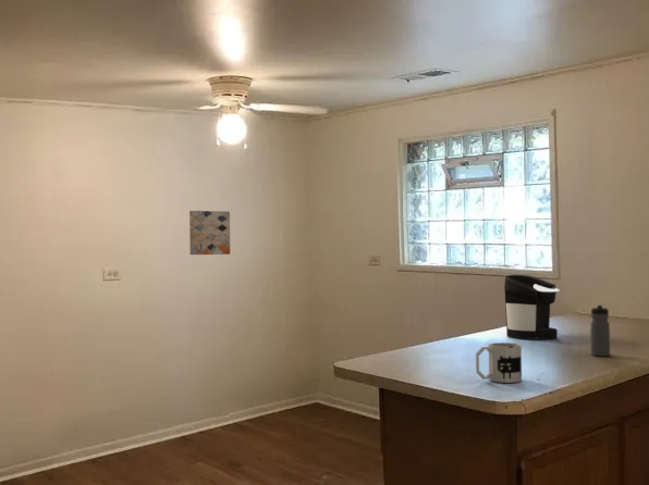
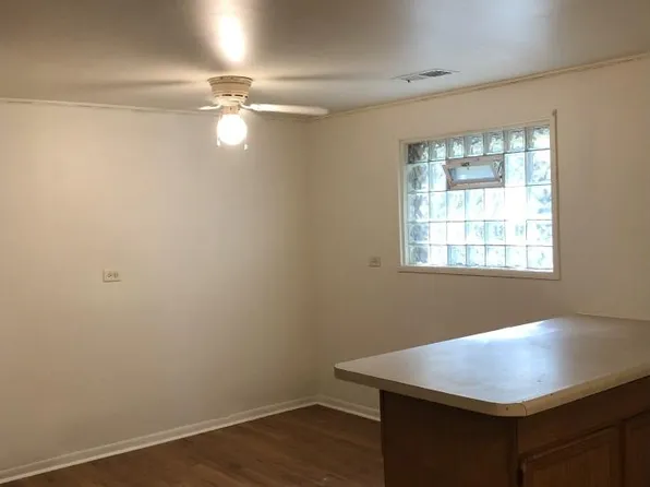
- wall art (209, 233)
- water bottle (600, 329)
- coffee maker (532, 304)
- mug (498, 362)
